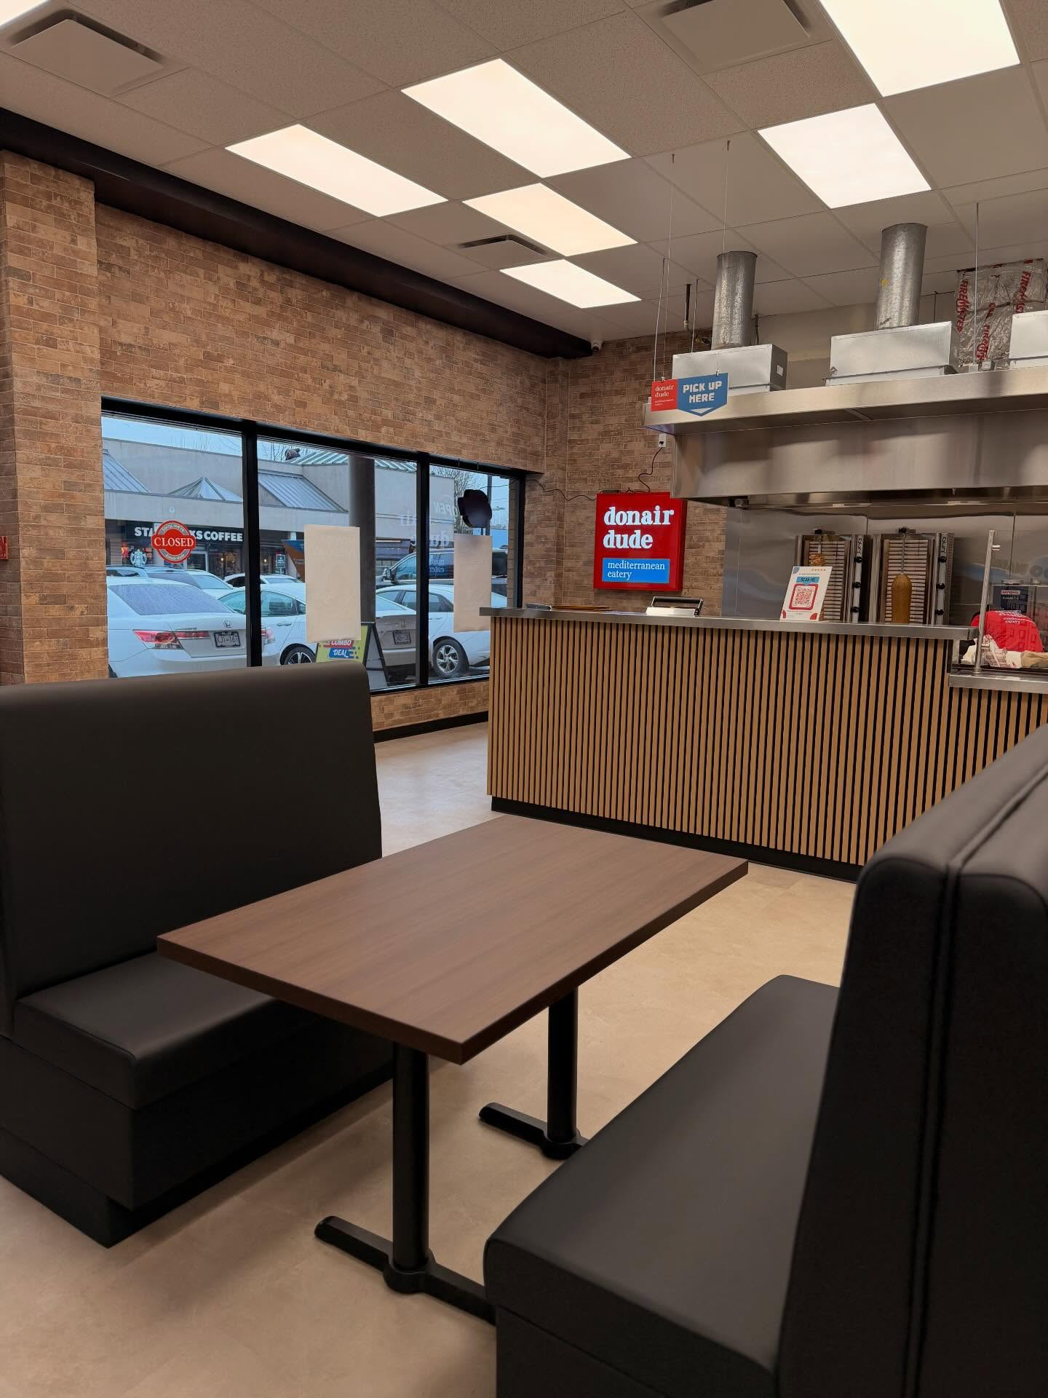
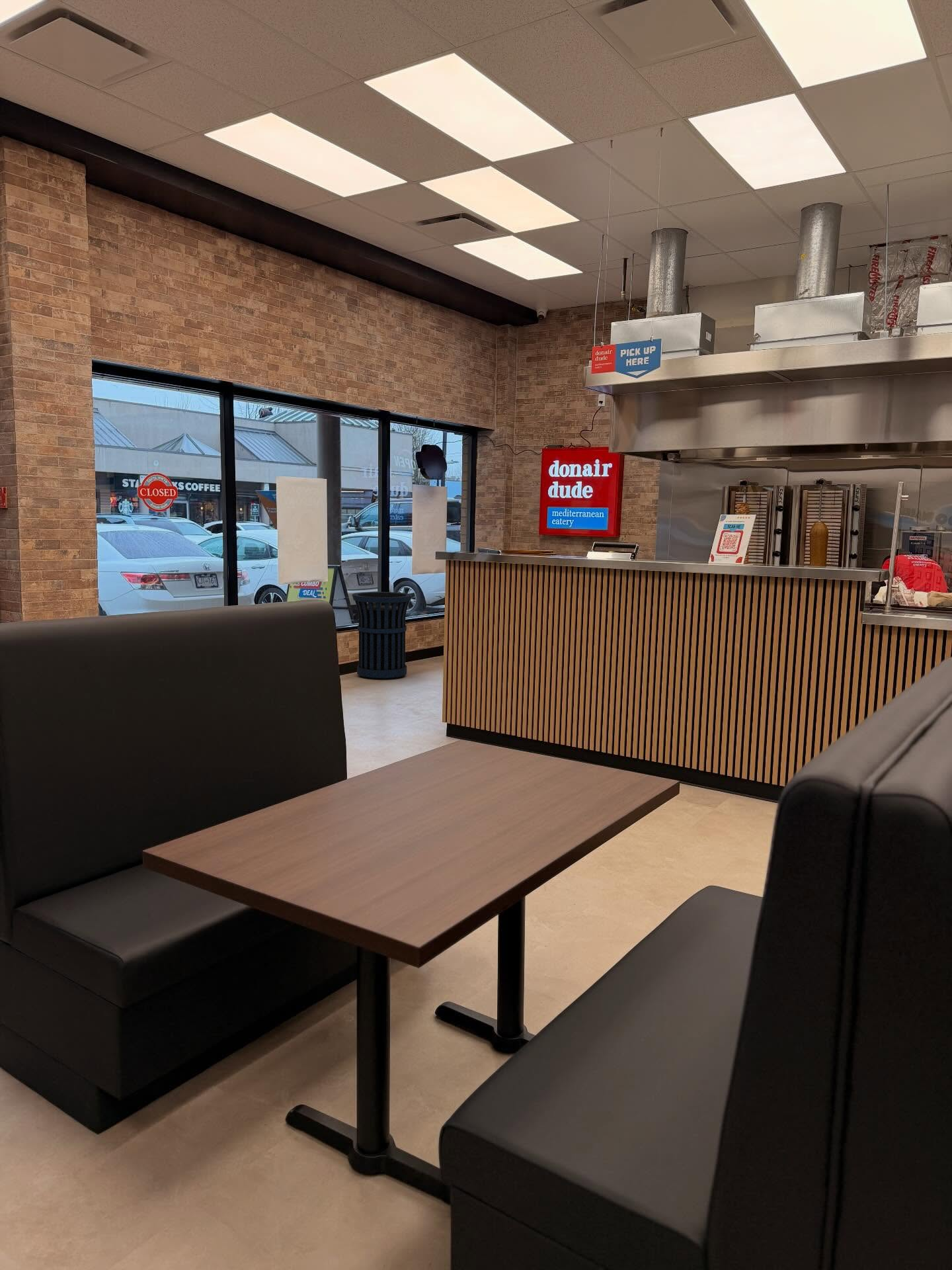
+ trash can (381, 635)
